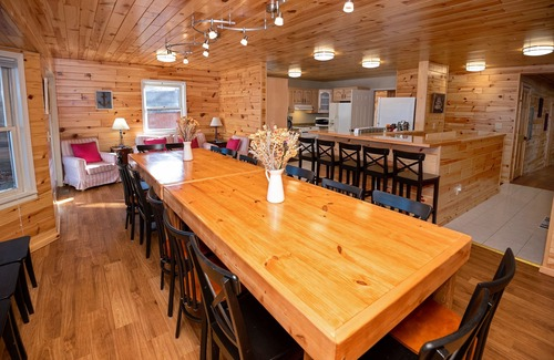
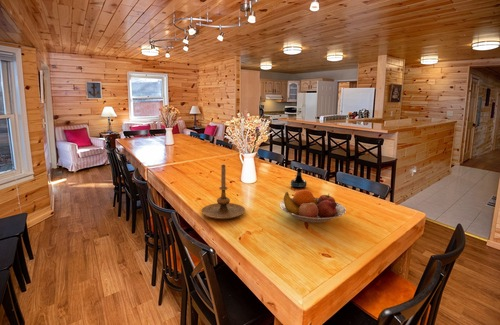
+ tequila bottle (298, 177)
+ fruit bowl (312, 204)
+ candle holder (223, 188)
